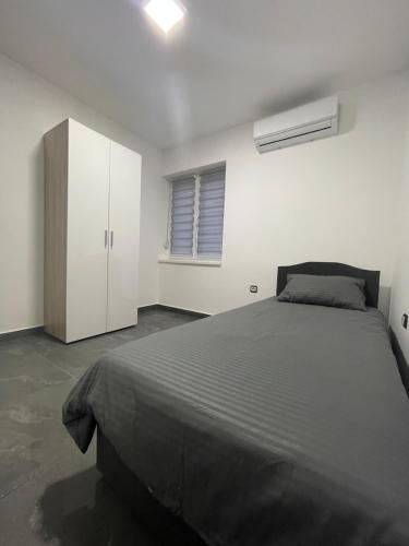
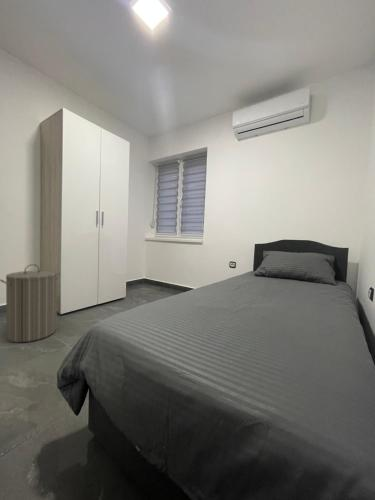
+ laundry hamper (33, 298)
